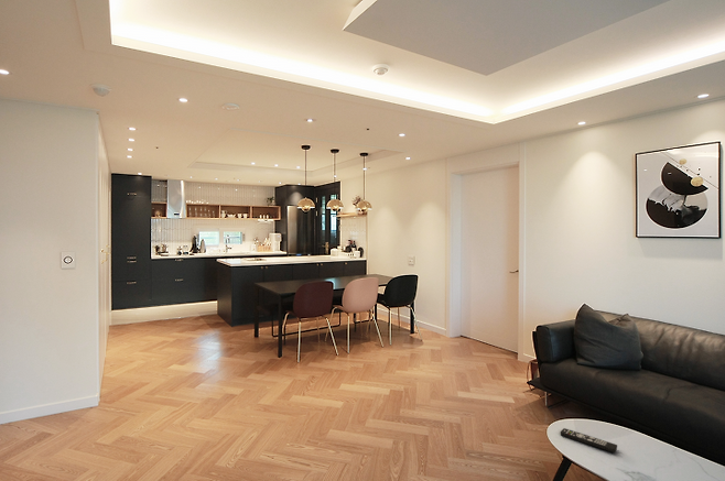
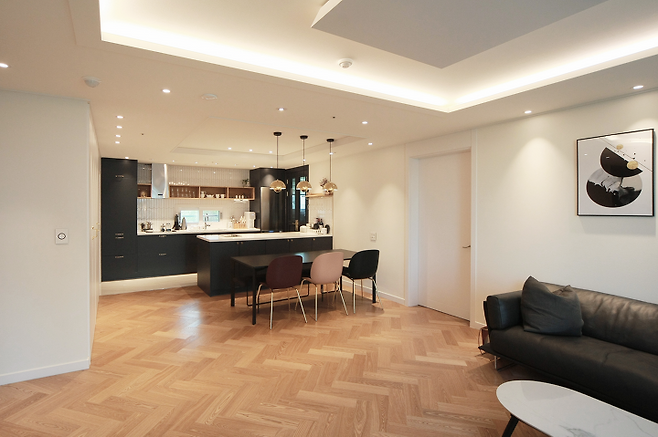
- remote control (587, 439)
